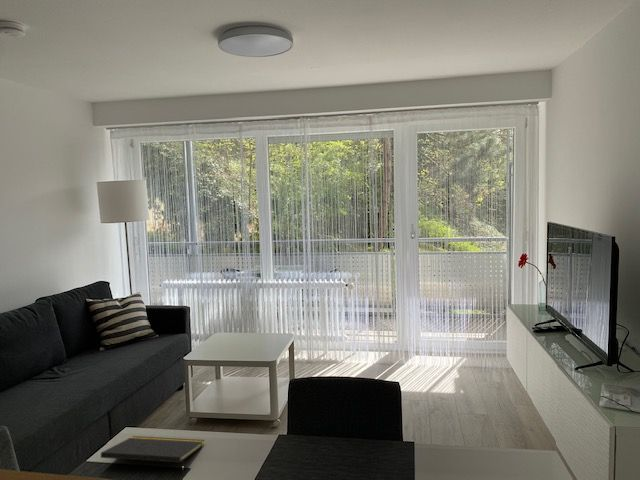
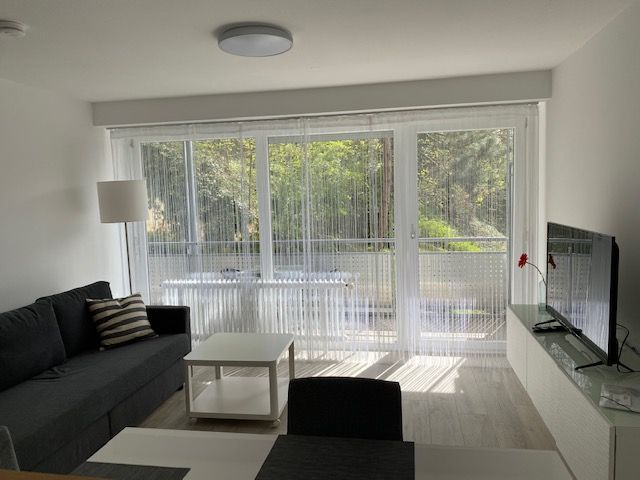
- notepad (155, 448)
